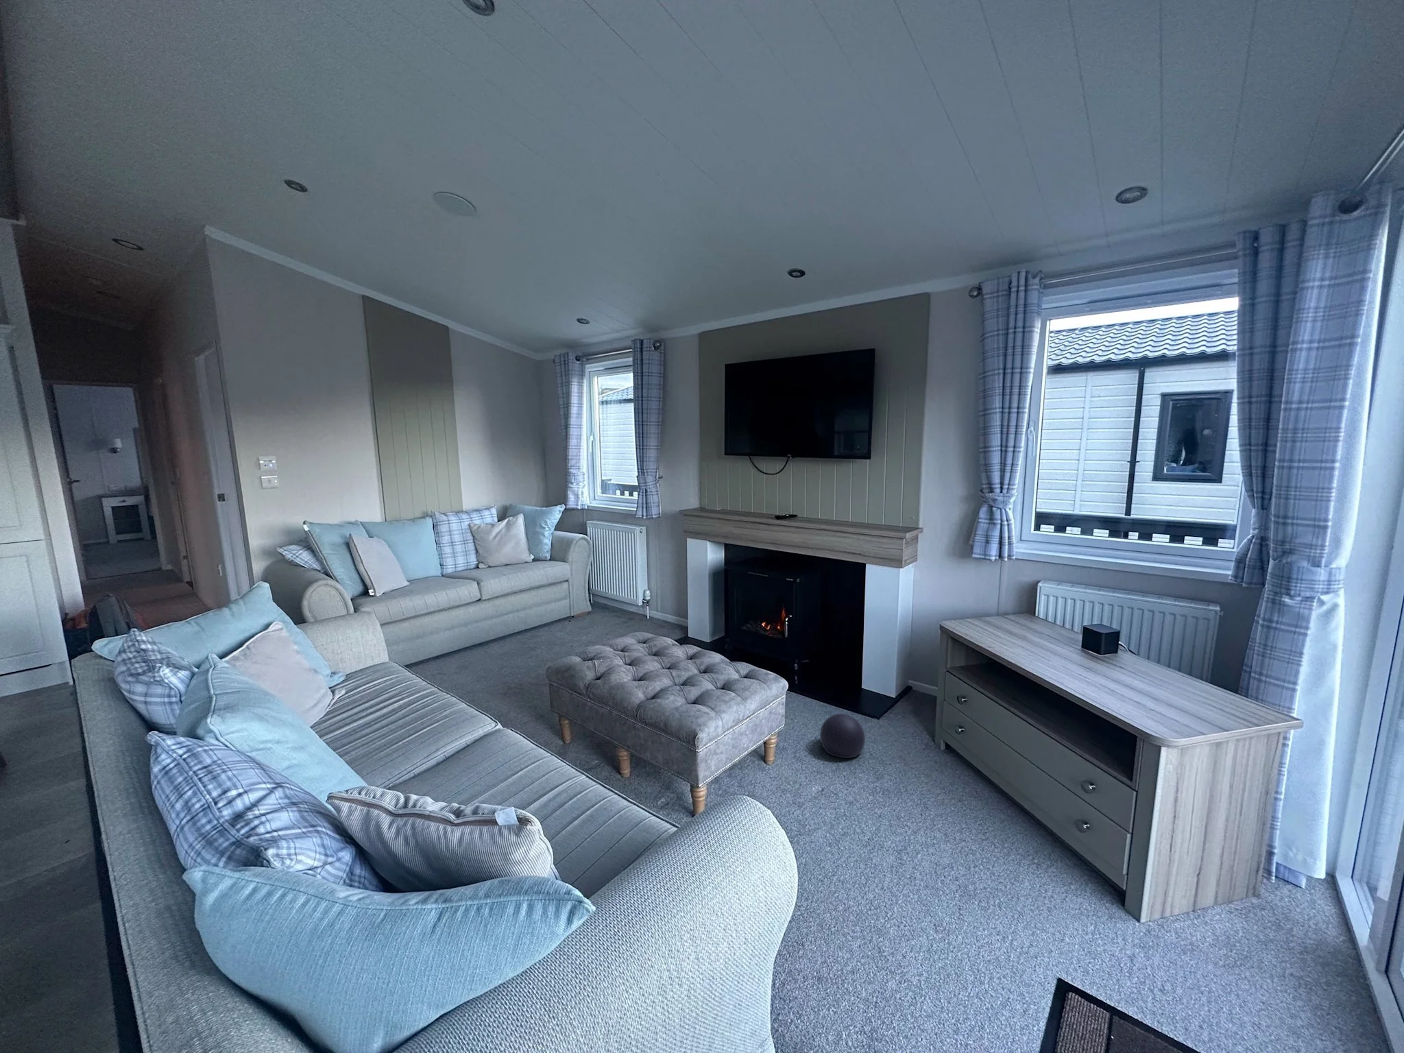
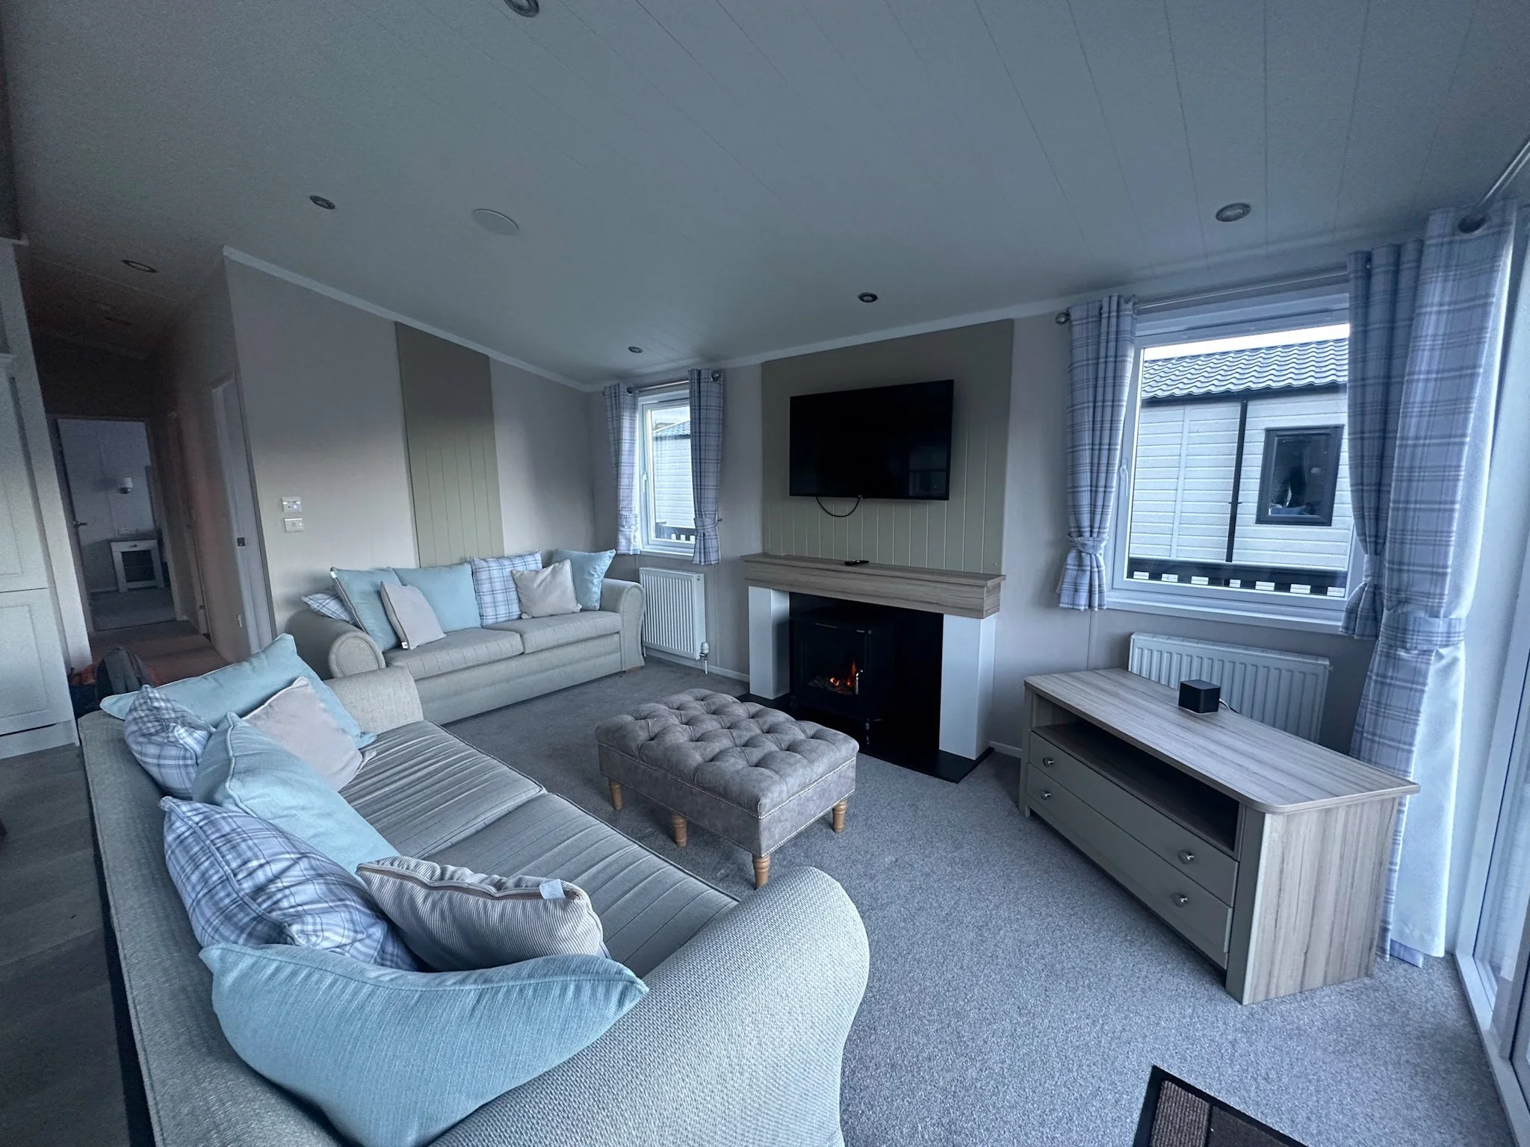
- ball (842, 732)
